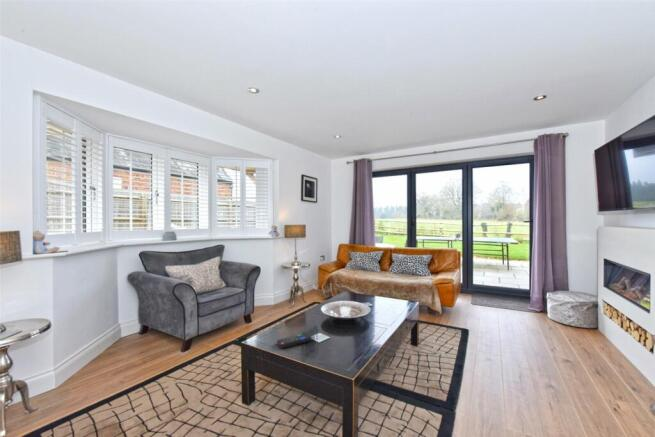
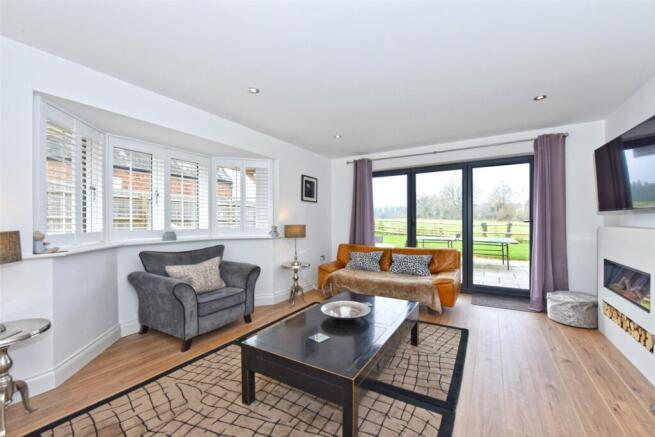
- remote control (294, 340)
